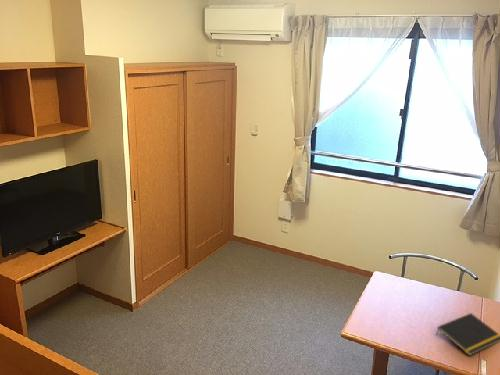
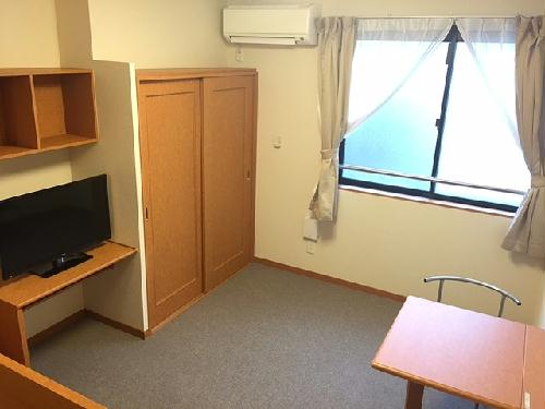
- notepad (470, 333)
